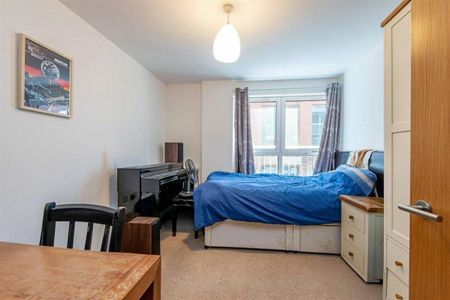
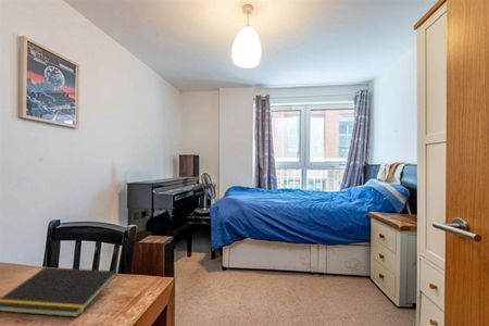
+ notepad (59, 288)
